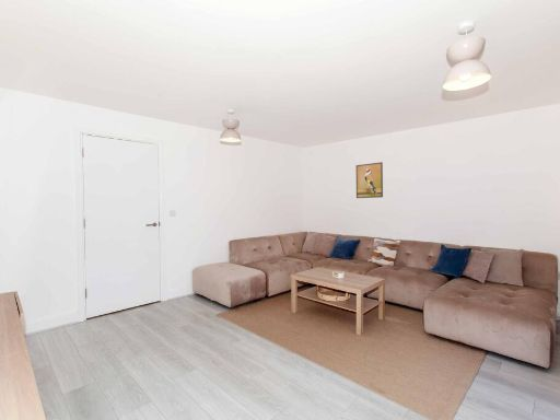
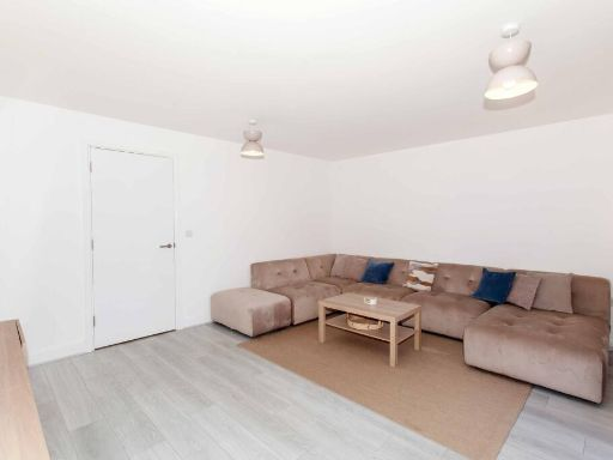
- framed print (369, 180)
